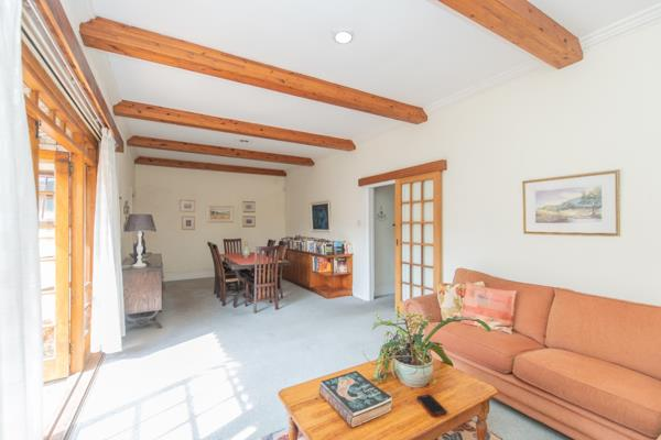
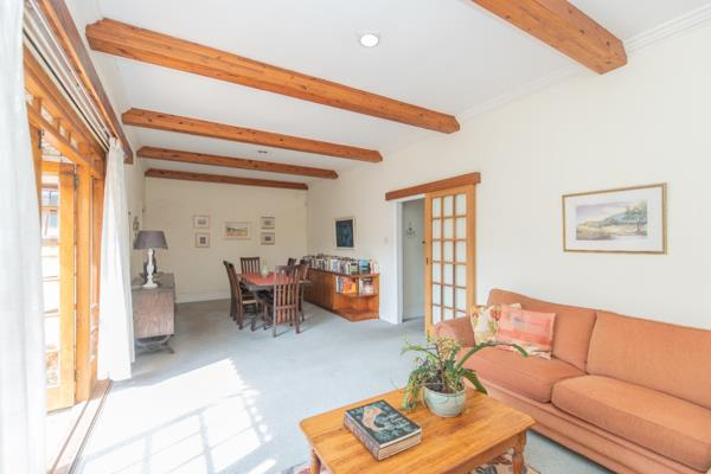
- cell phone (431, 405)
